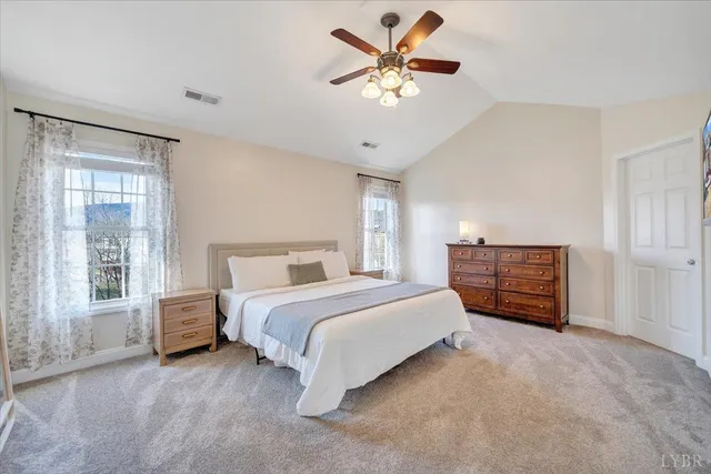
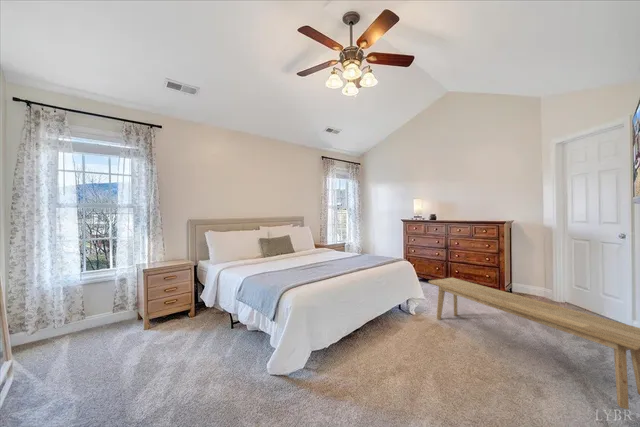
+ bench (516, 315)
